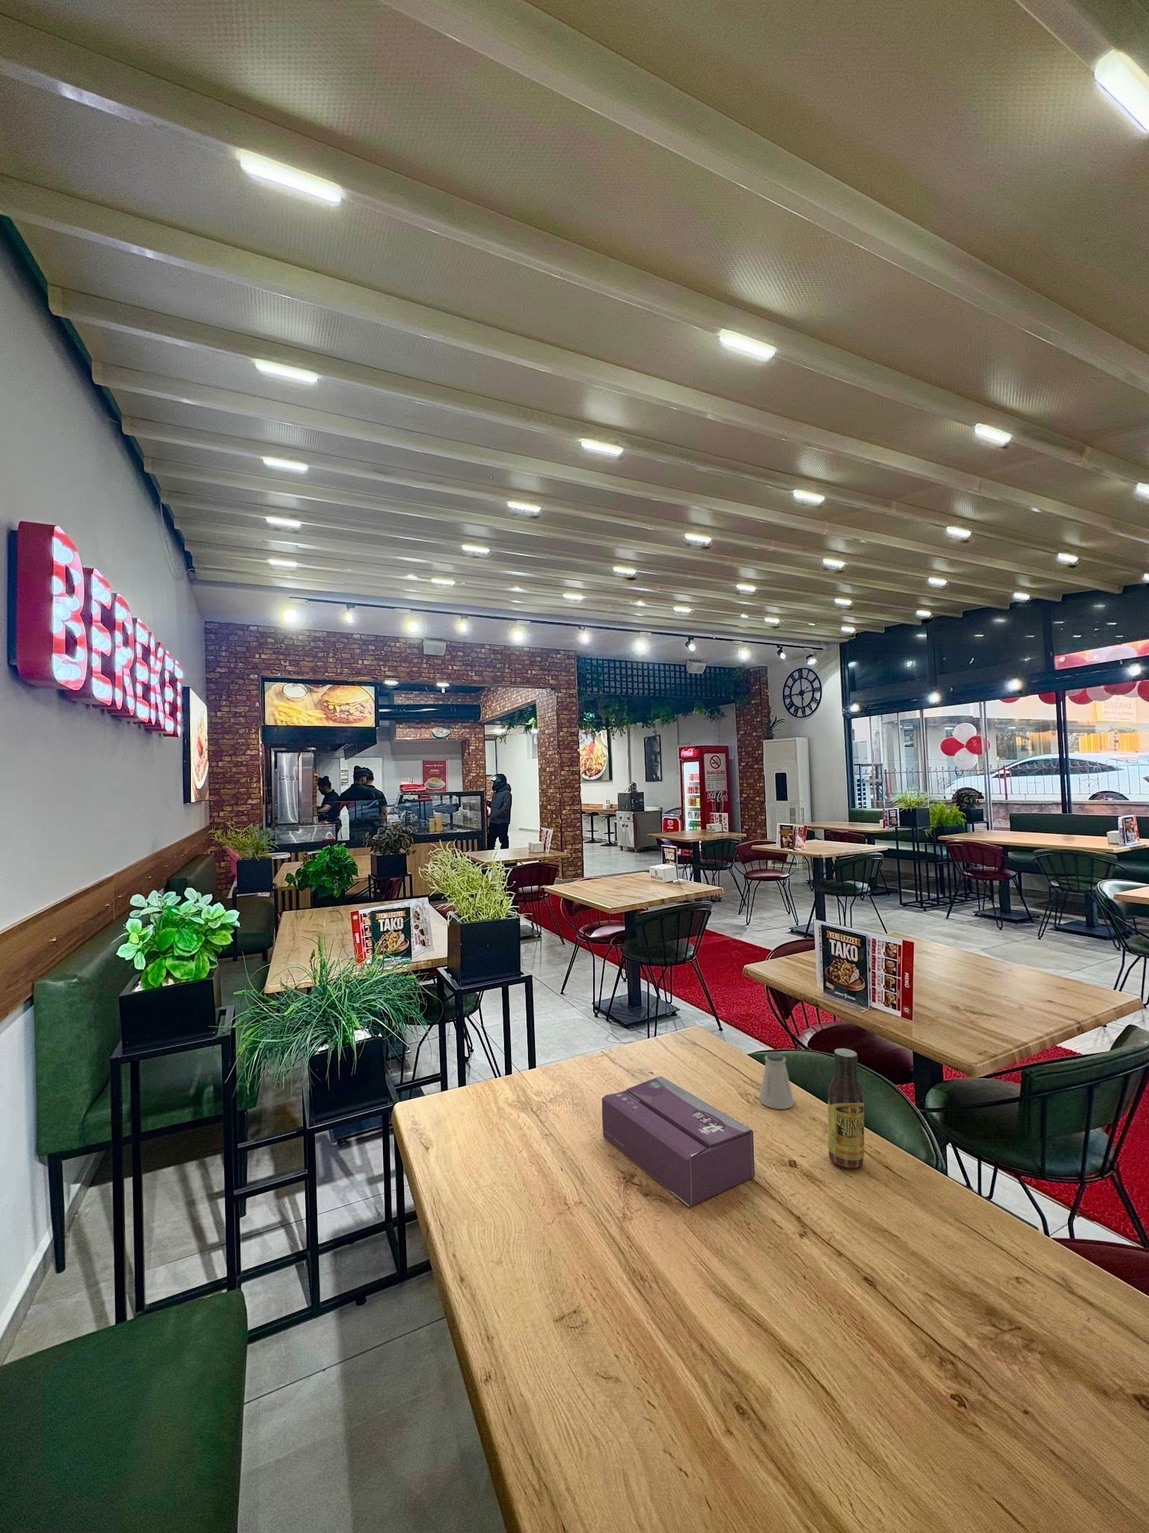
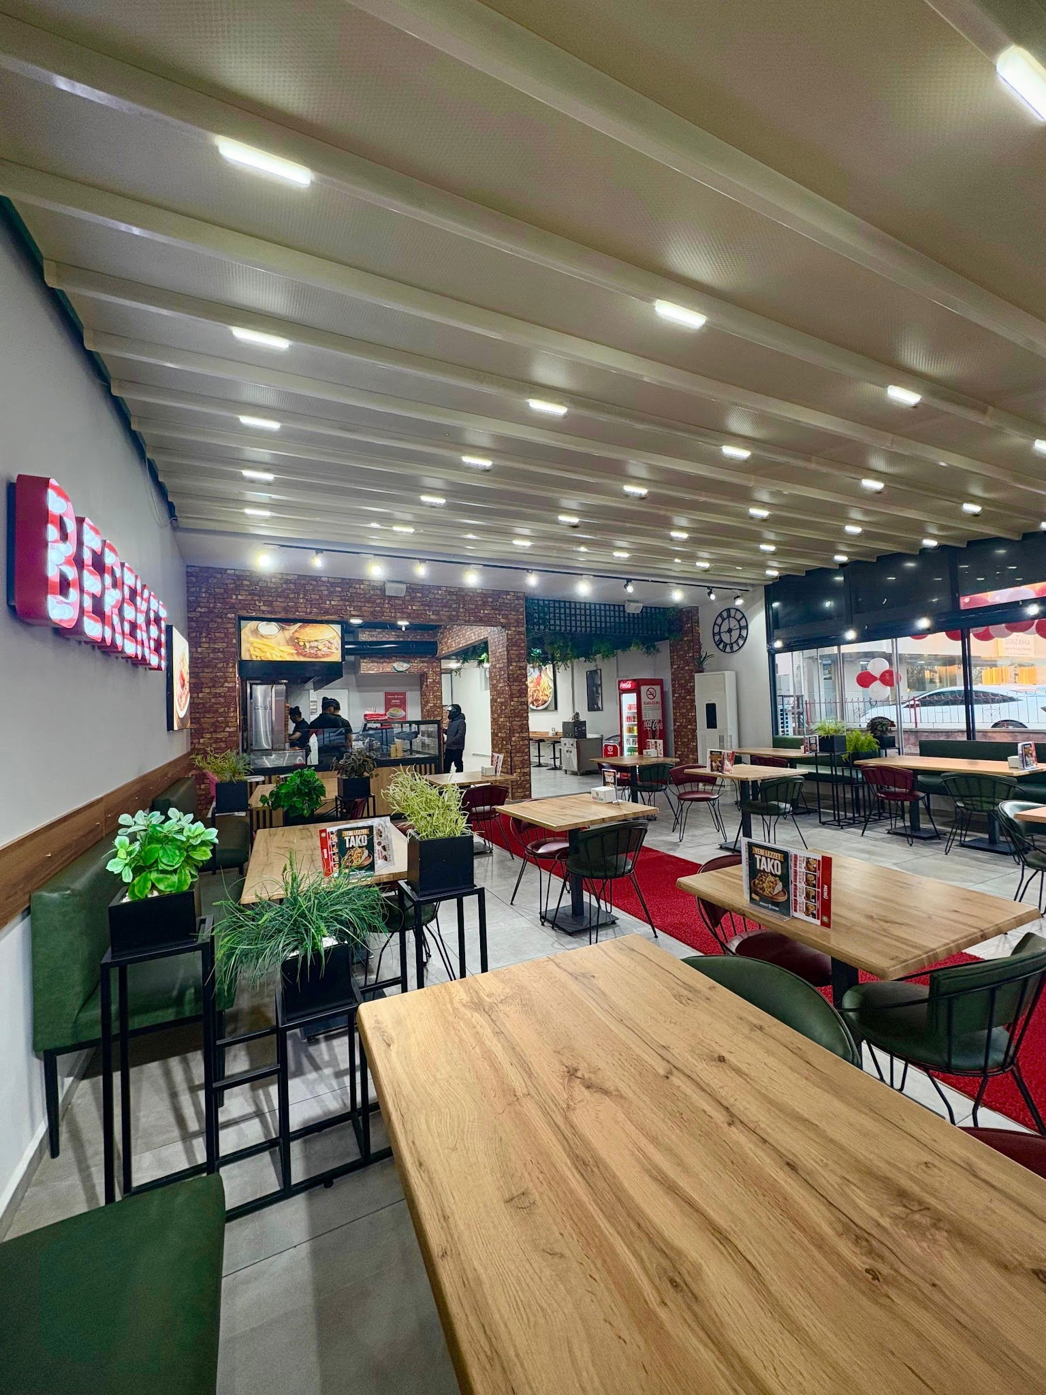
- tissue box (673, 1132)
- sauce bottle (845, 1107)
- saltshaker (776, 1077)
